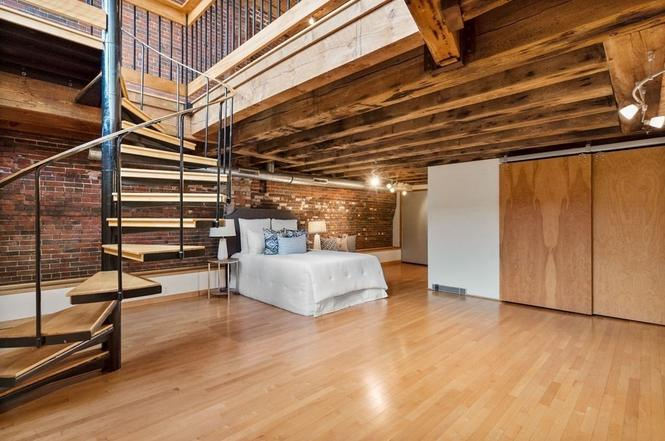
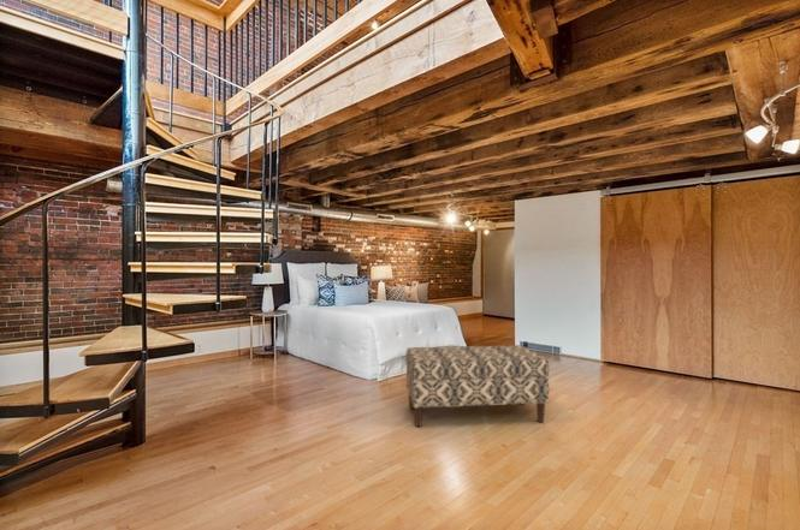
+ bench (473, 382)
